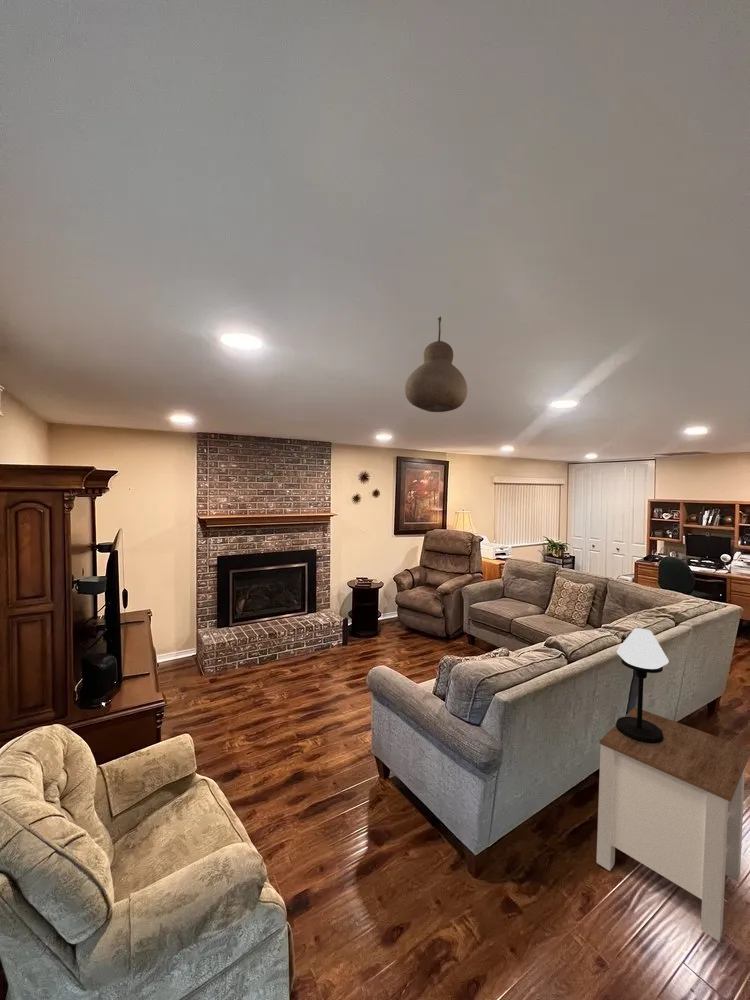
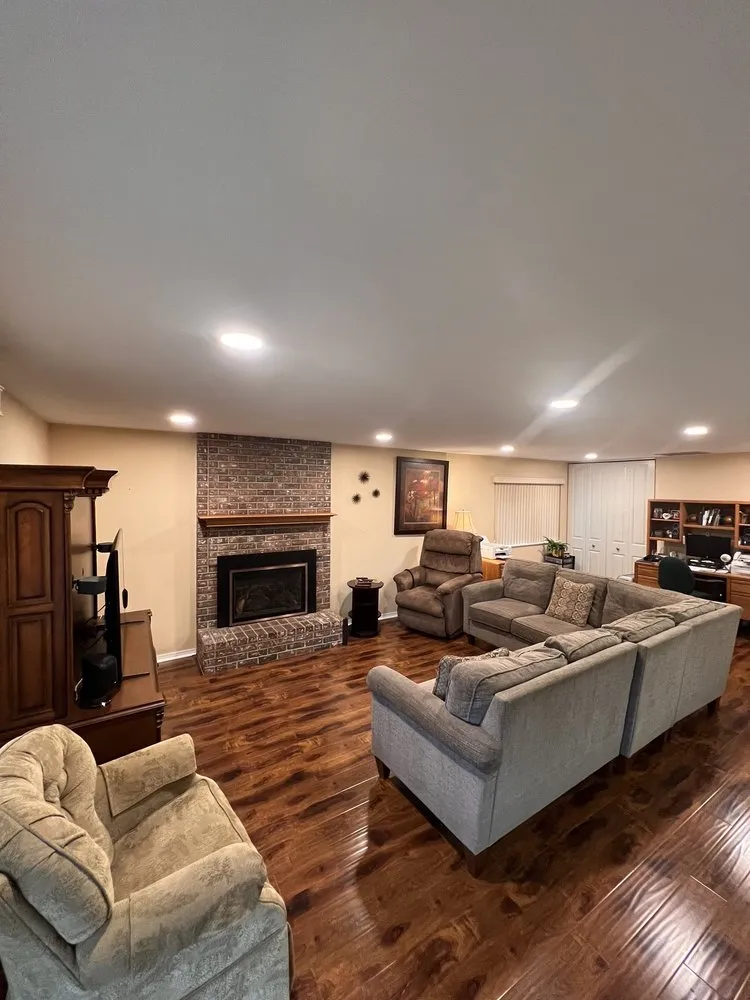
- table lamp (640, 680)
- side table (672, 807)
- pendant light (436, 363)
